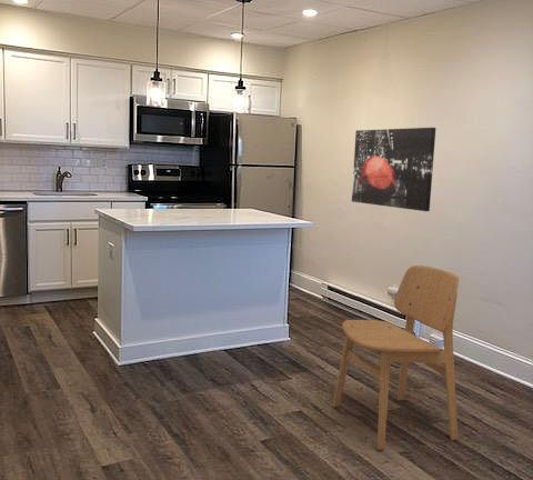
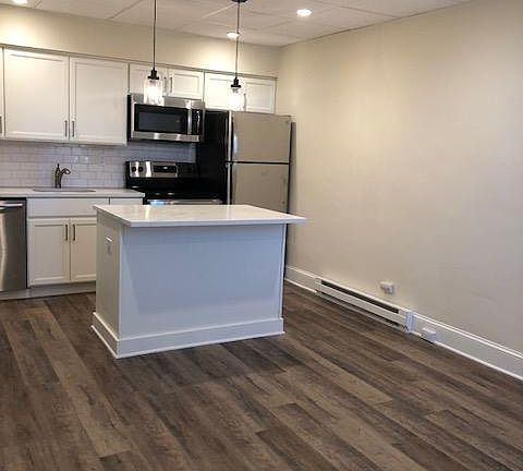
- dining chair (396, 348)
- wall art (390, 168)
